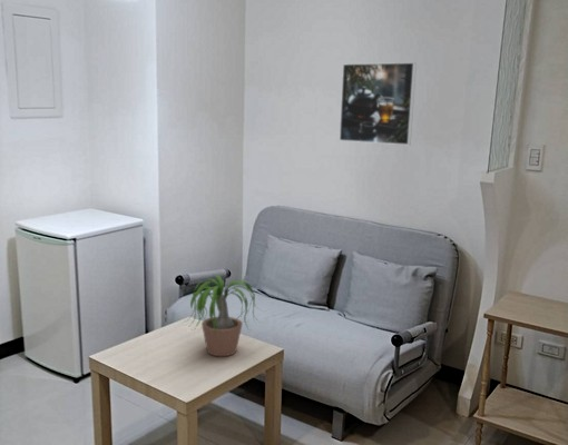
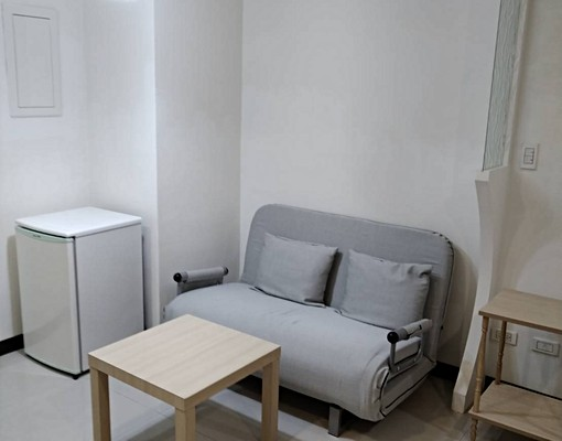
- potted plant (213, 315)
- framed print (375, 103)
